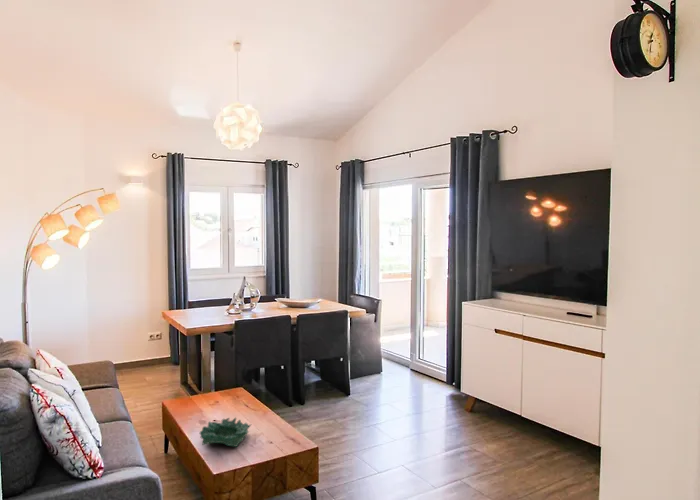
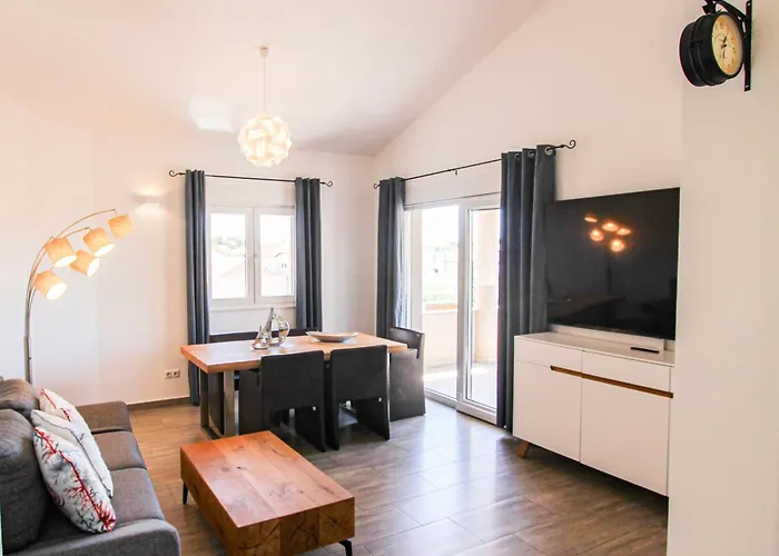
- decorative bowl (226, 432)
